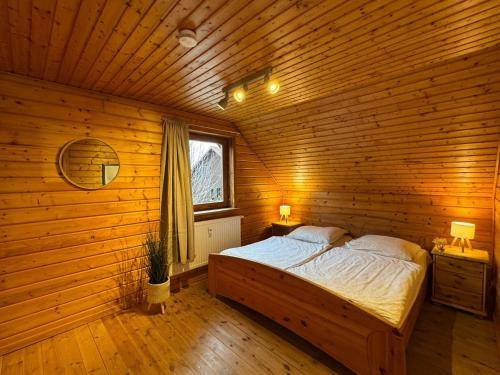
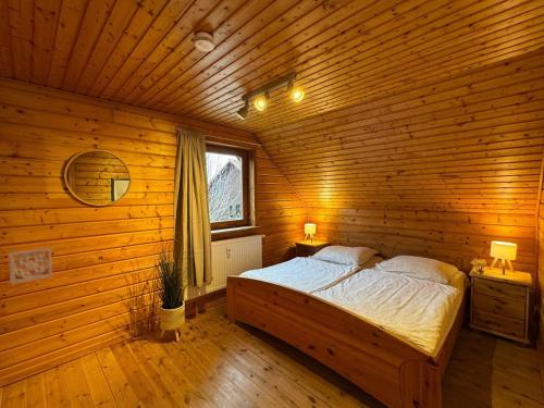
+ wall ornament (30, 264)
